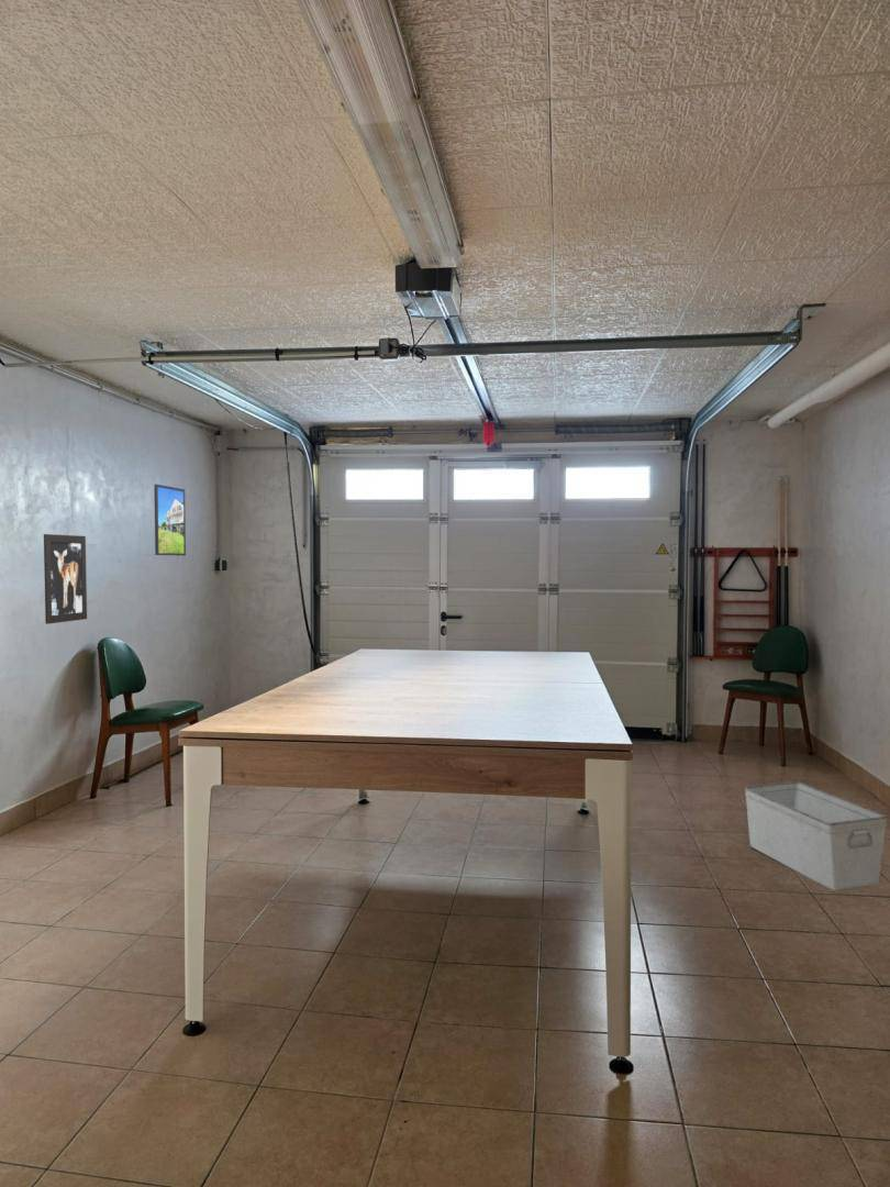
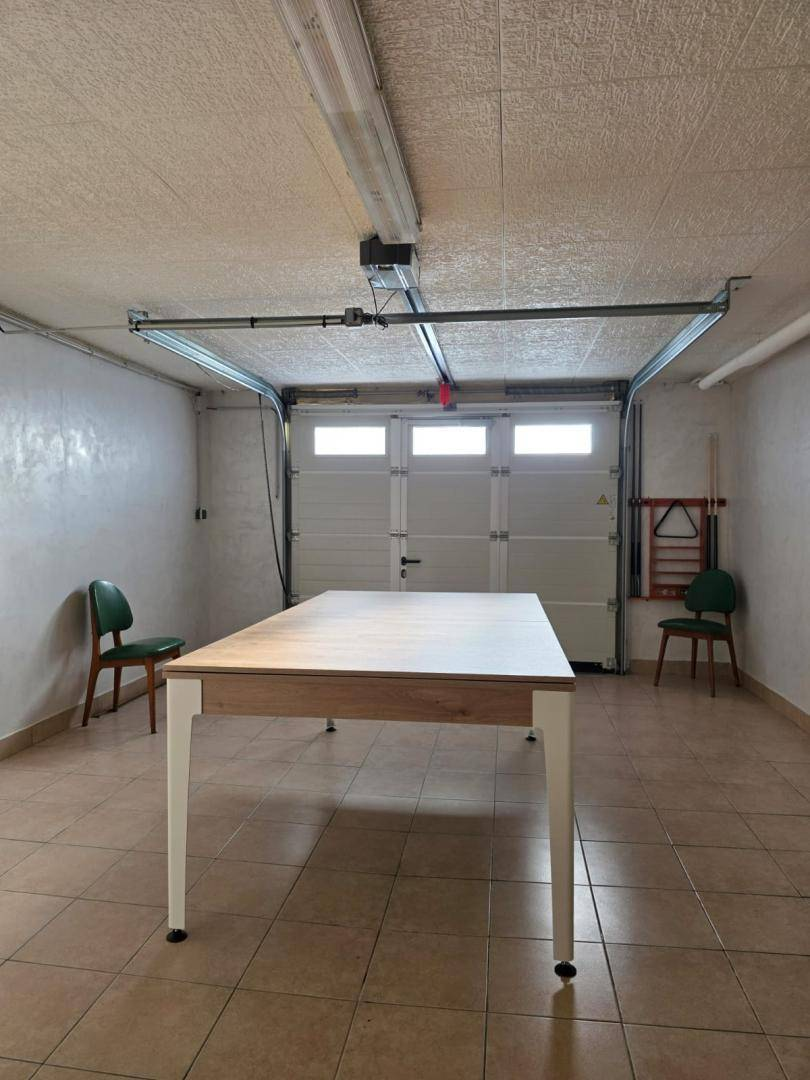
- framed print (170, 521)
- storage bin (811, 832)
- wall art (66, 578)
